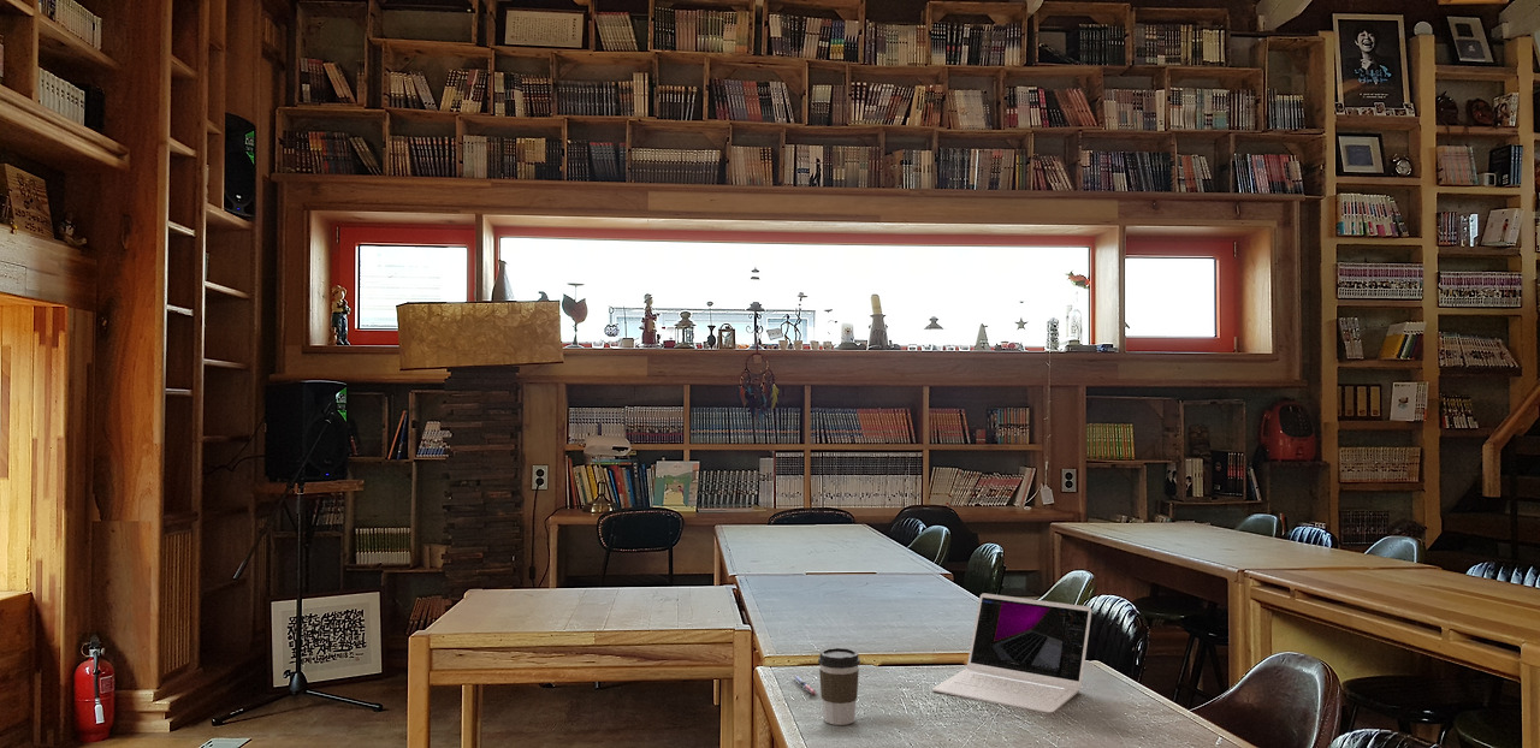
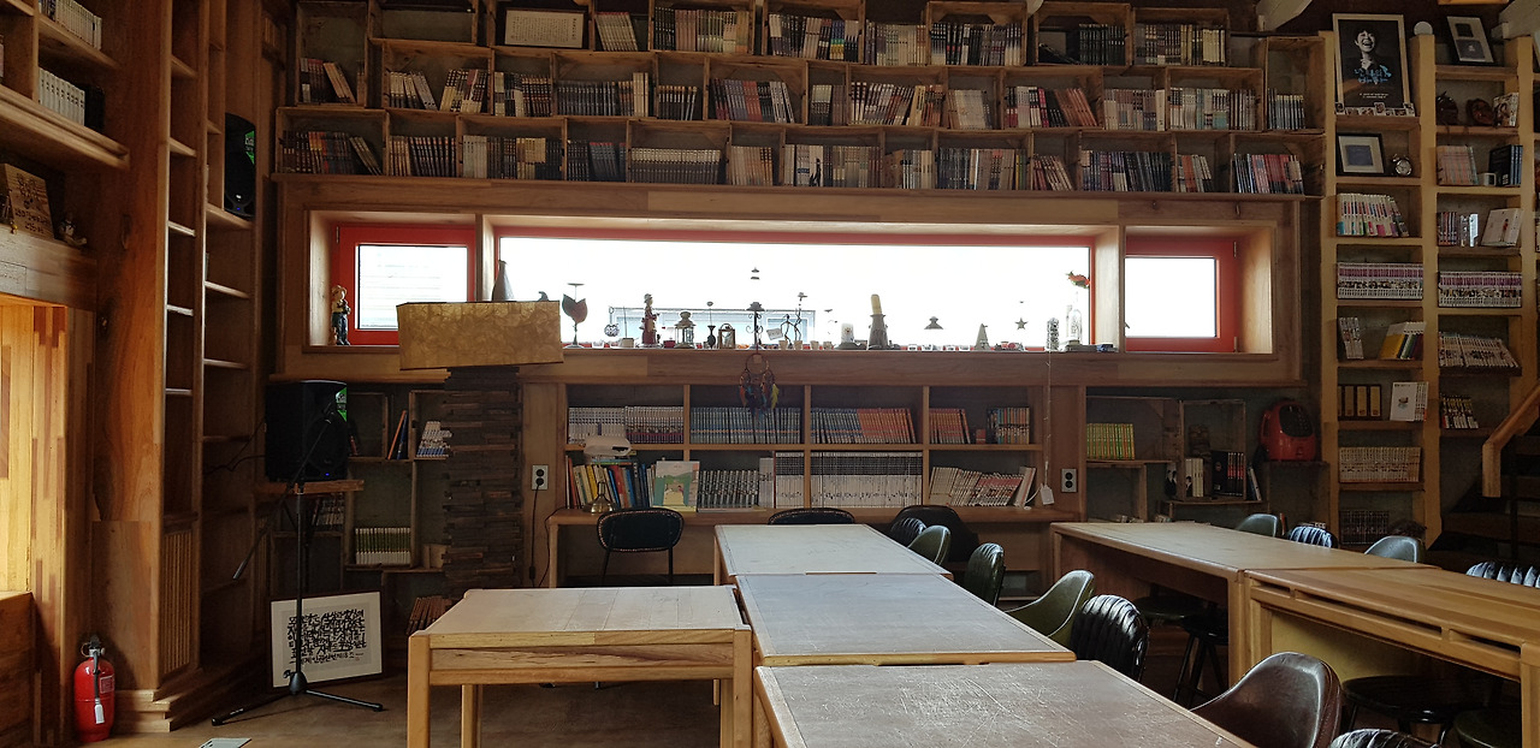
- pen (804, 683)
- laptop (1013, 643)
- coffee cup (839, 685)
